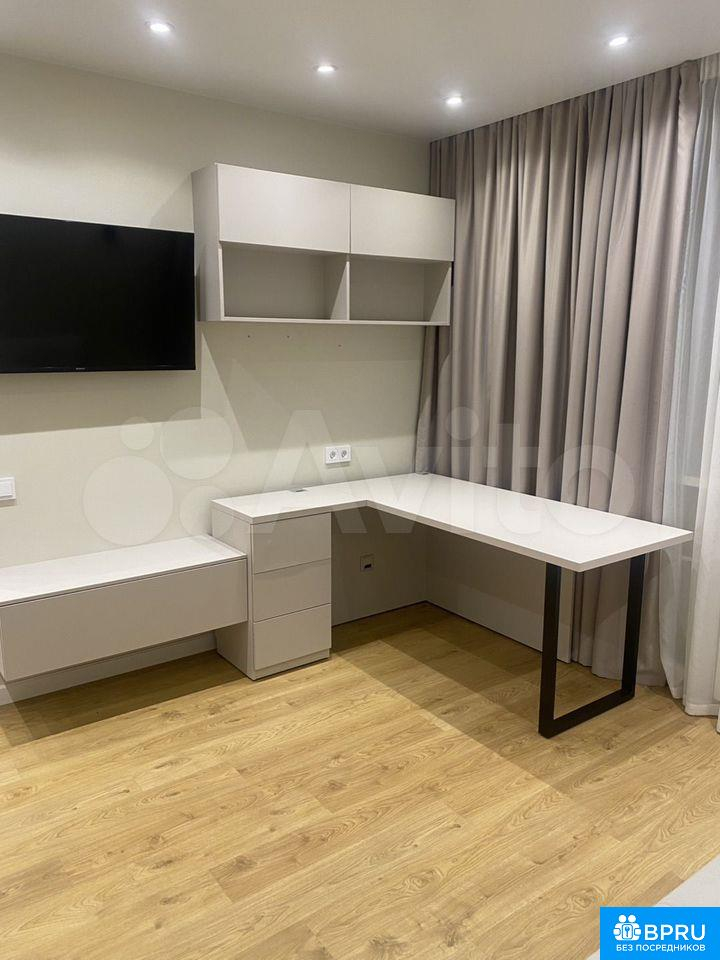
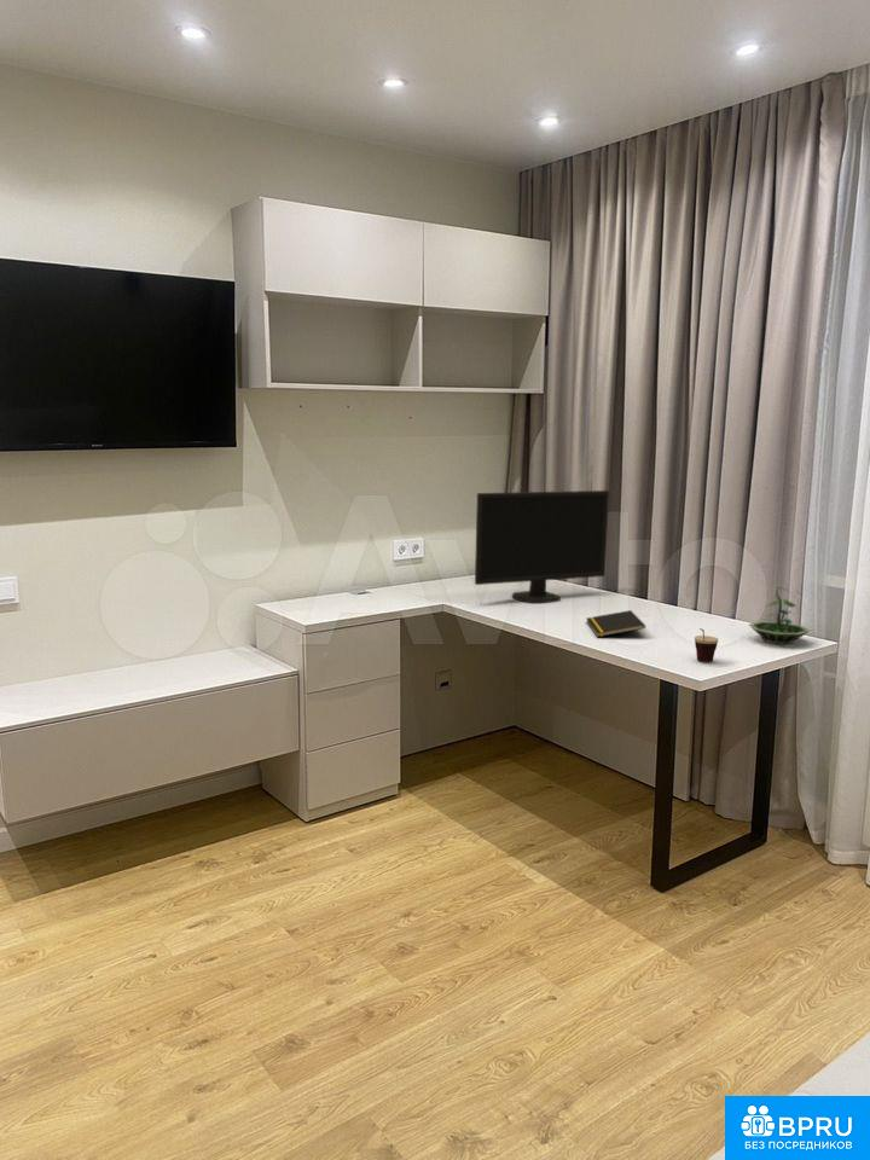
+ cup (703, 643)
+ monitor (538, 545)
+ notepad (614, 622)
+ terrarium (779, 598)
